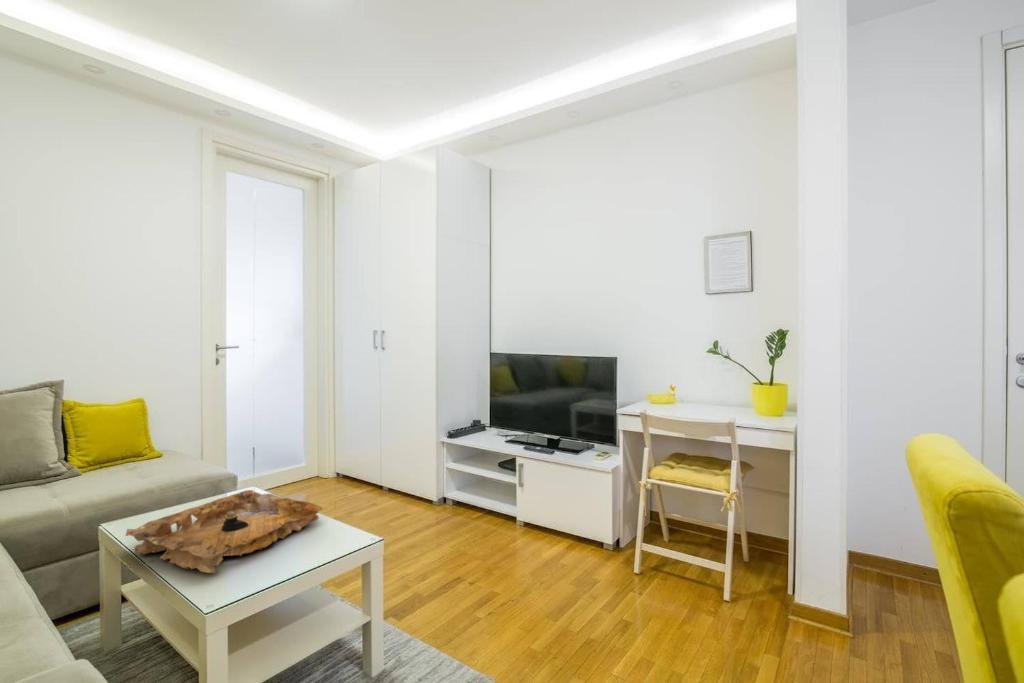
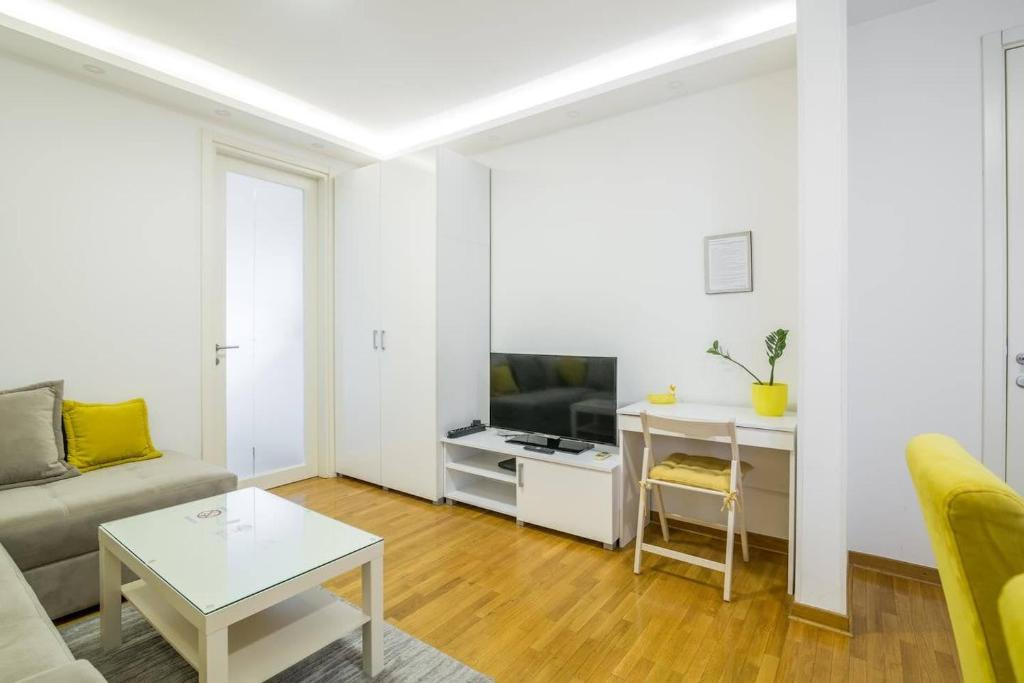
- decorative tray (232, 525)
